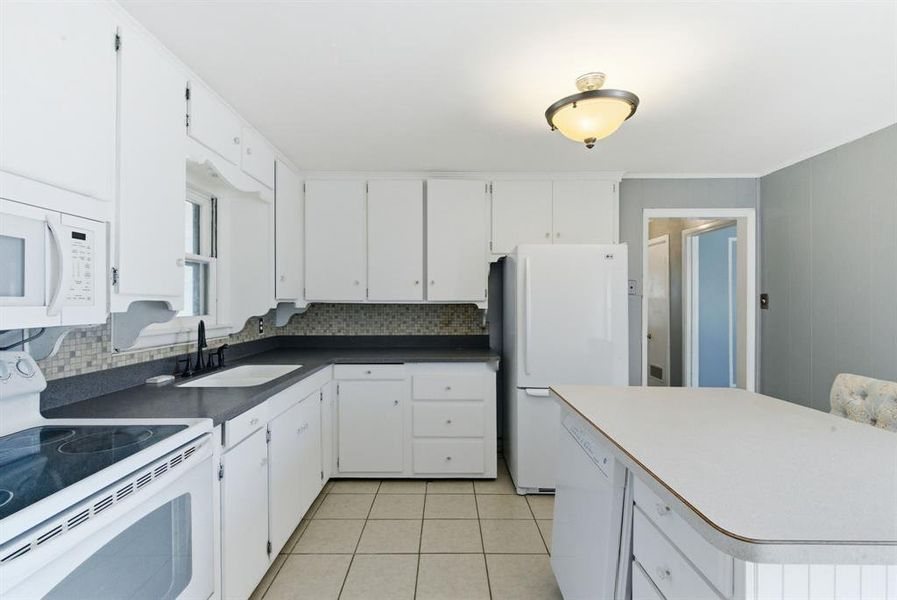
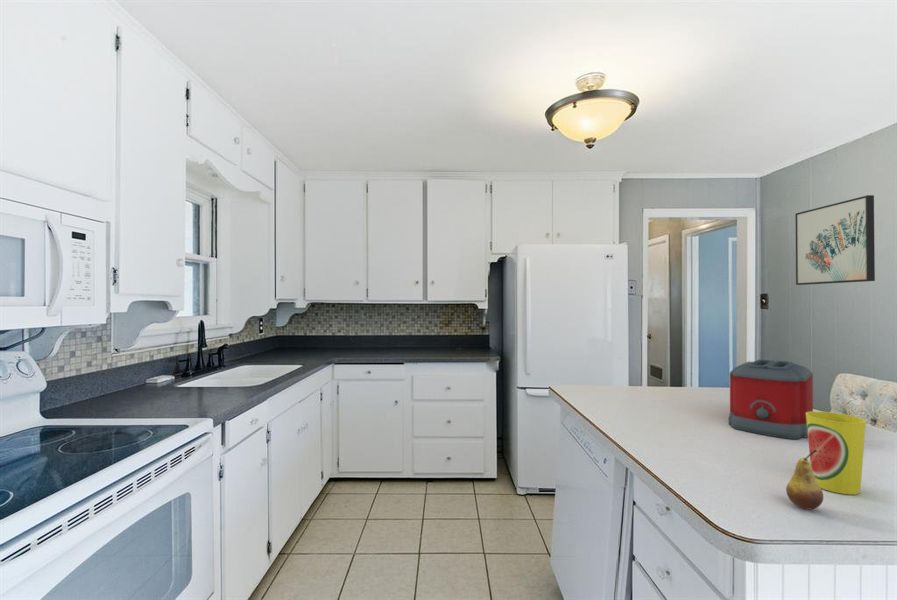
+ wall art (831, 244)
+ fruit (804, 476)
+ toaster (771, 393)
+ cup (835, 451)
